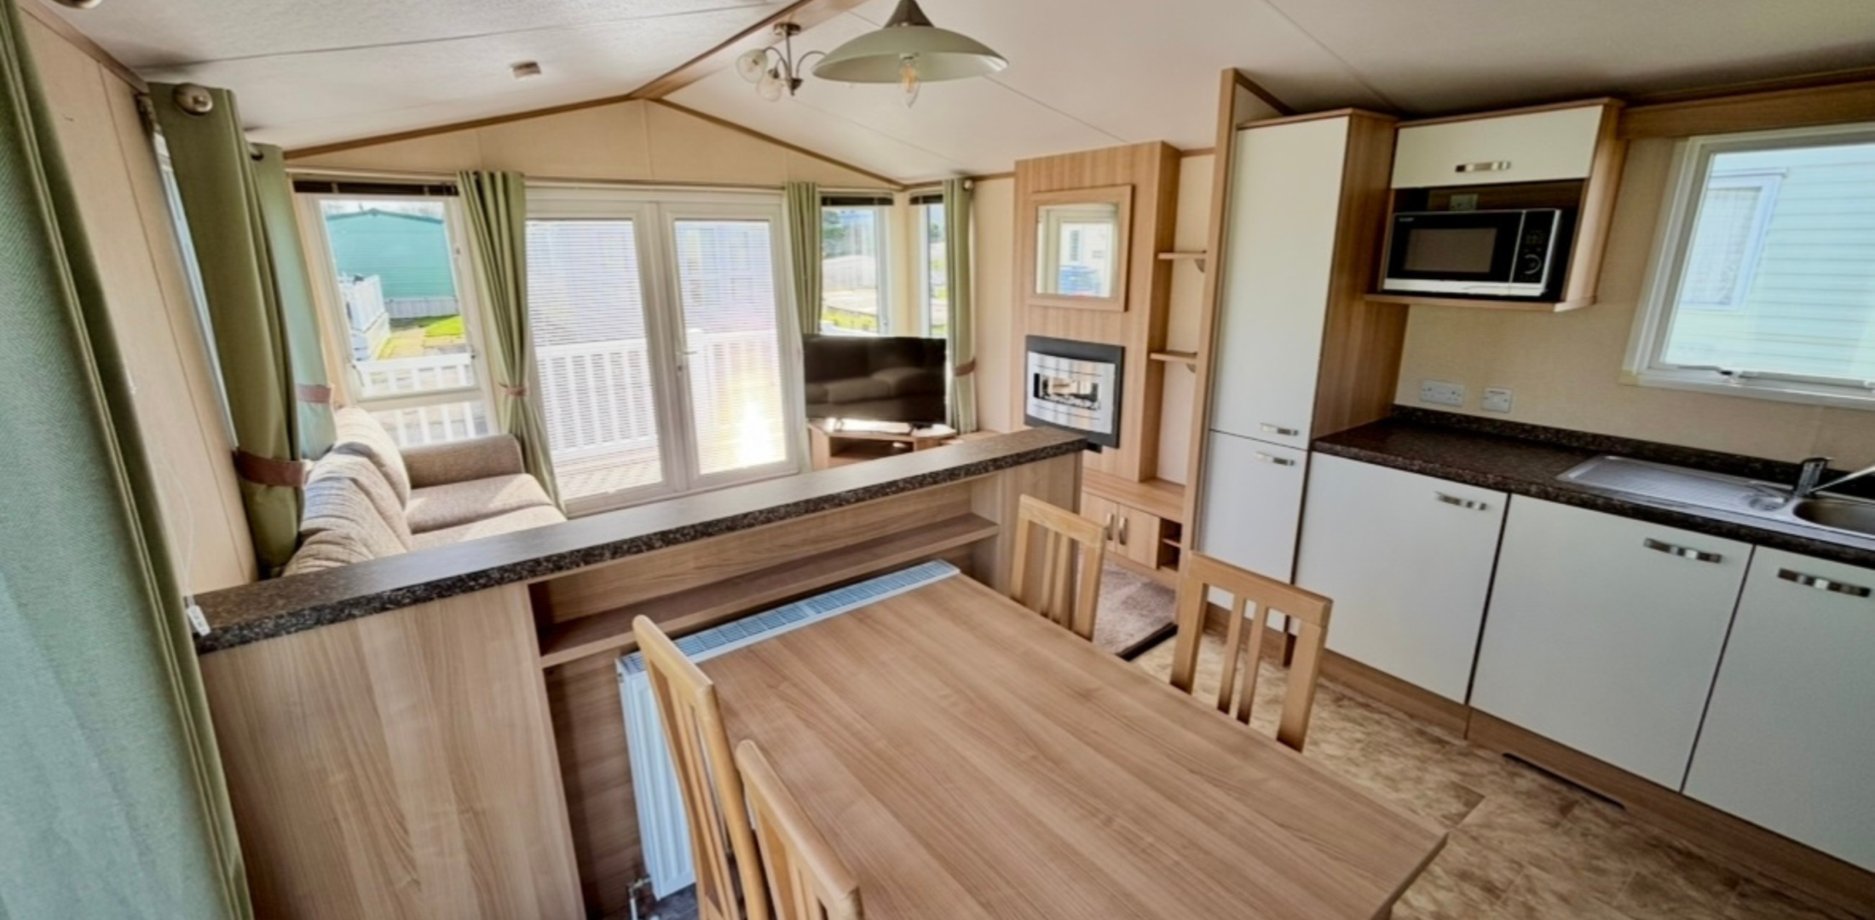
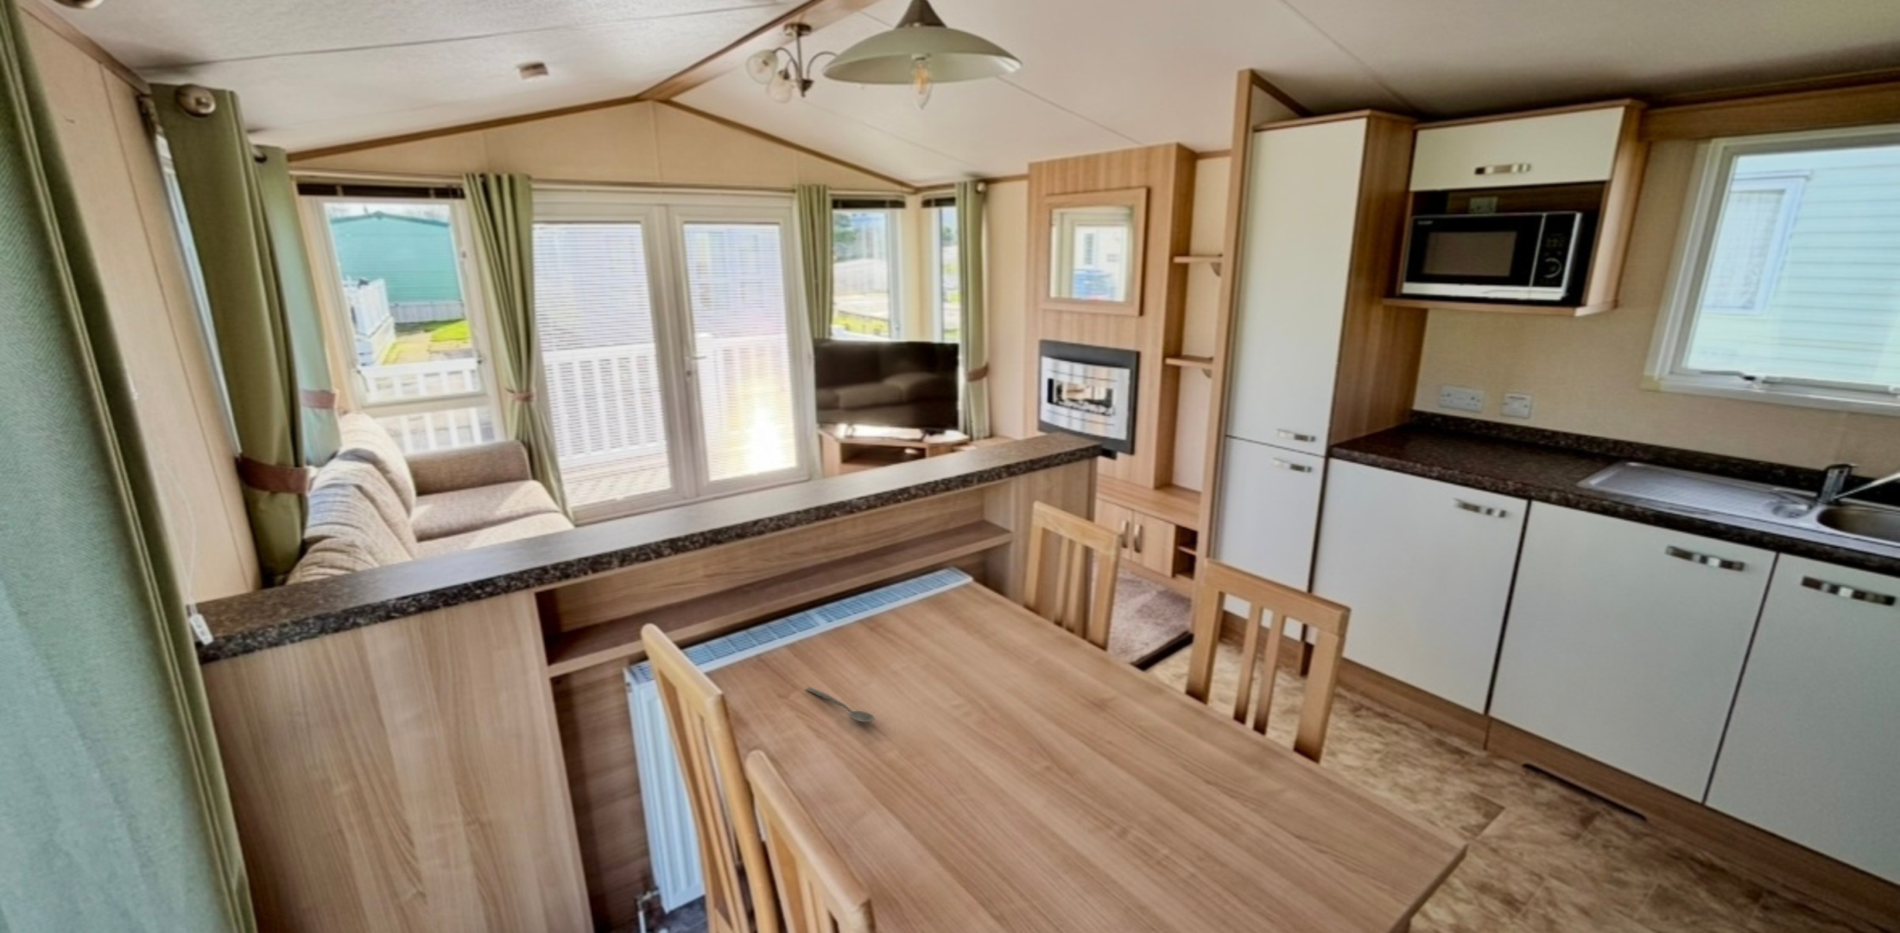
+ spoon (839, 703)
